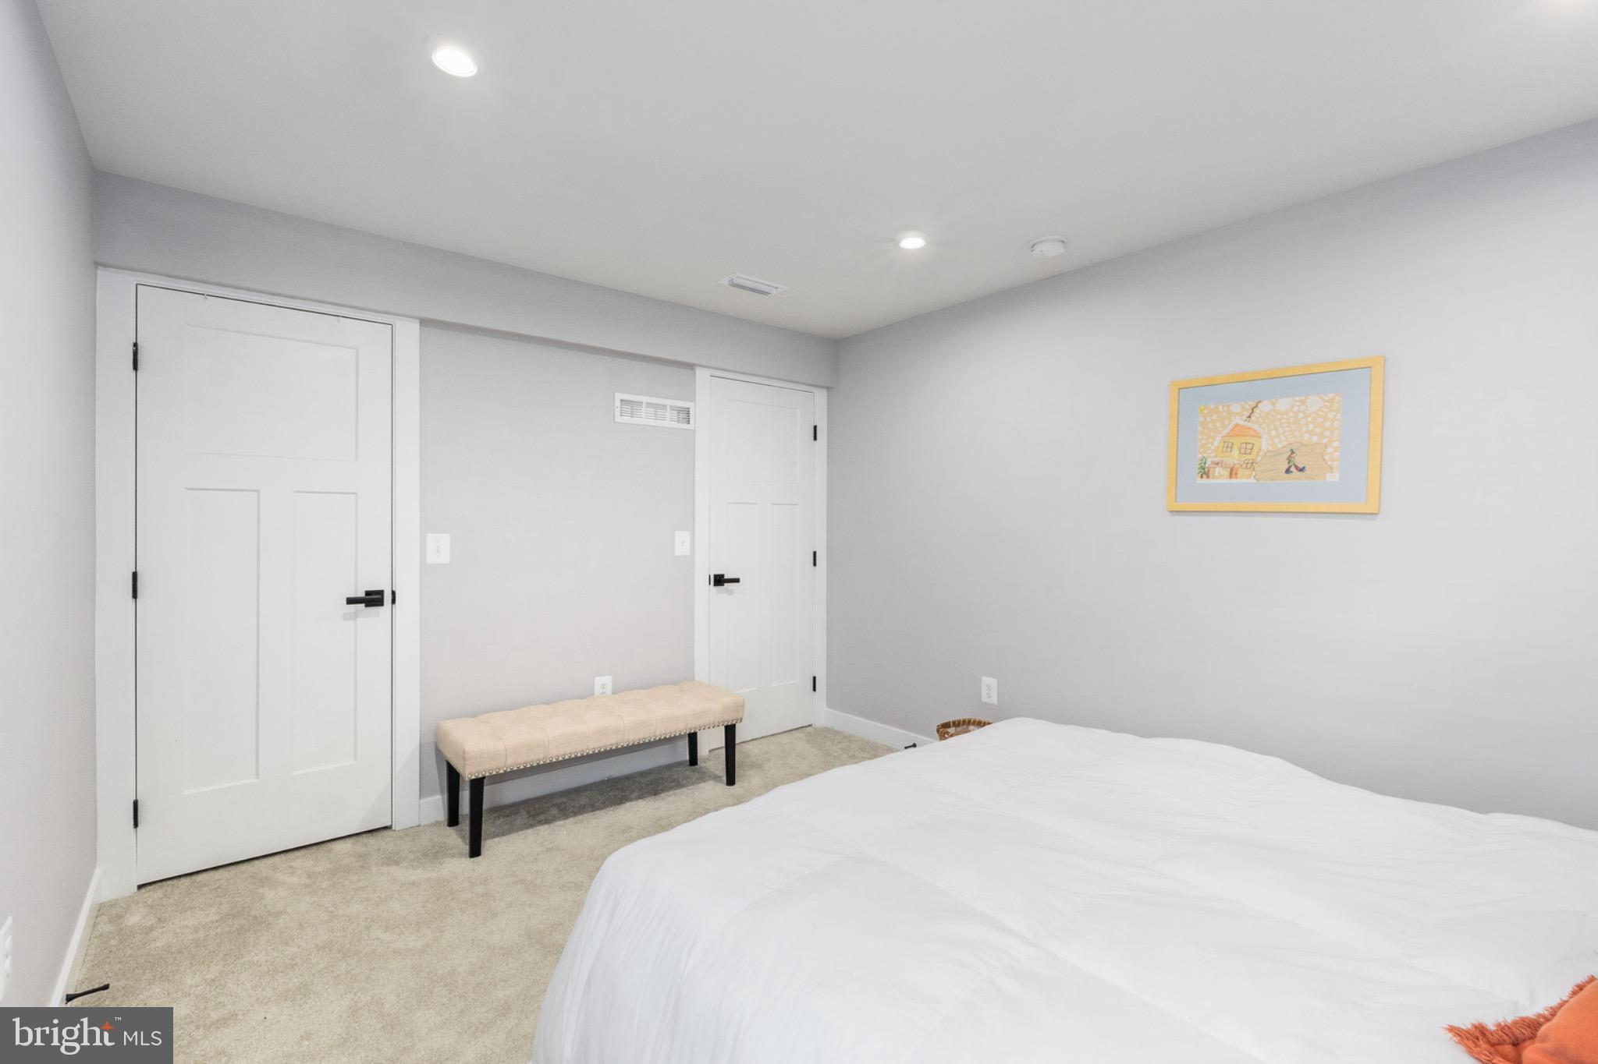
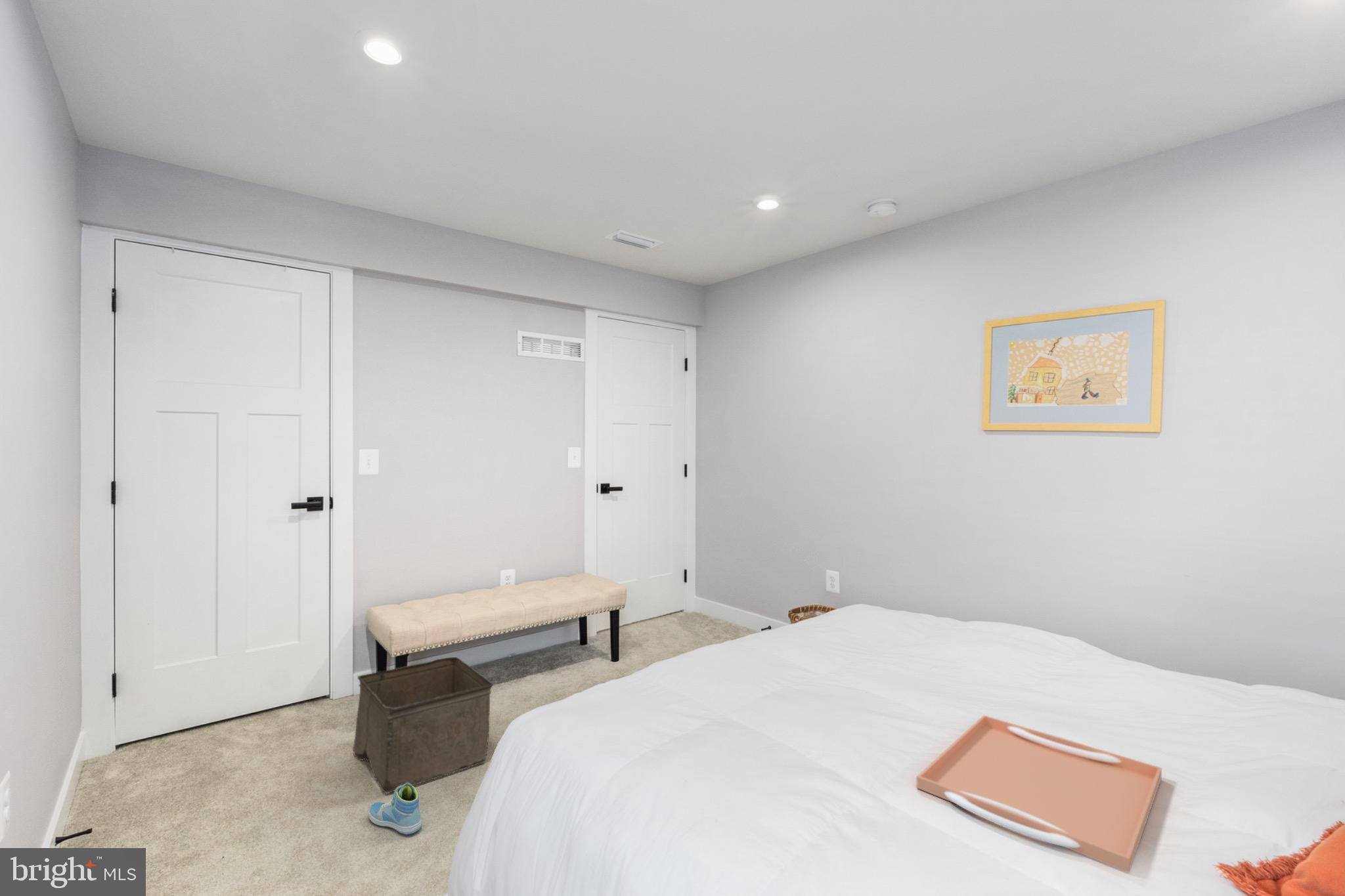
+ storage bin (422, 717)
+ sneaker (395, 801)
+ serving tray (1041, 777)
